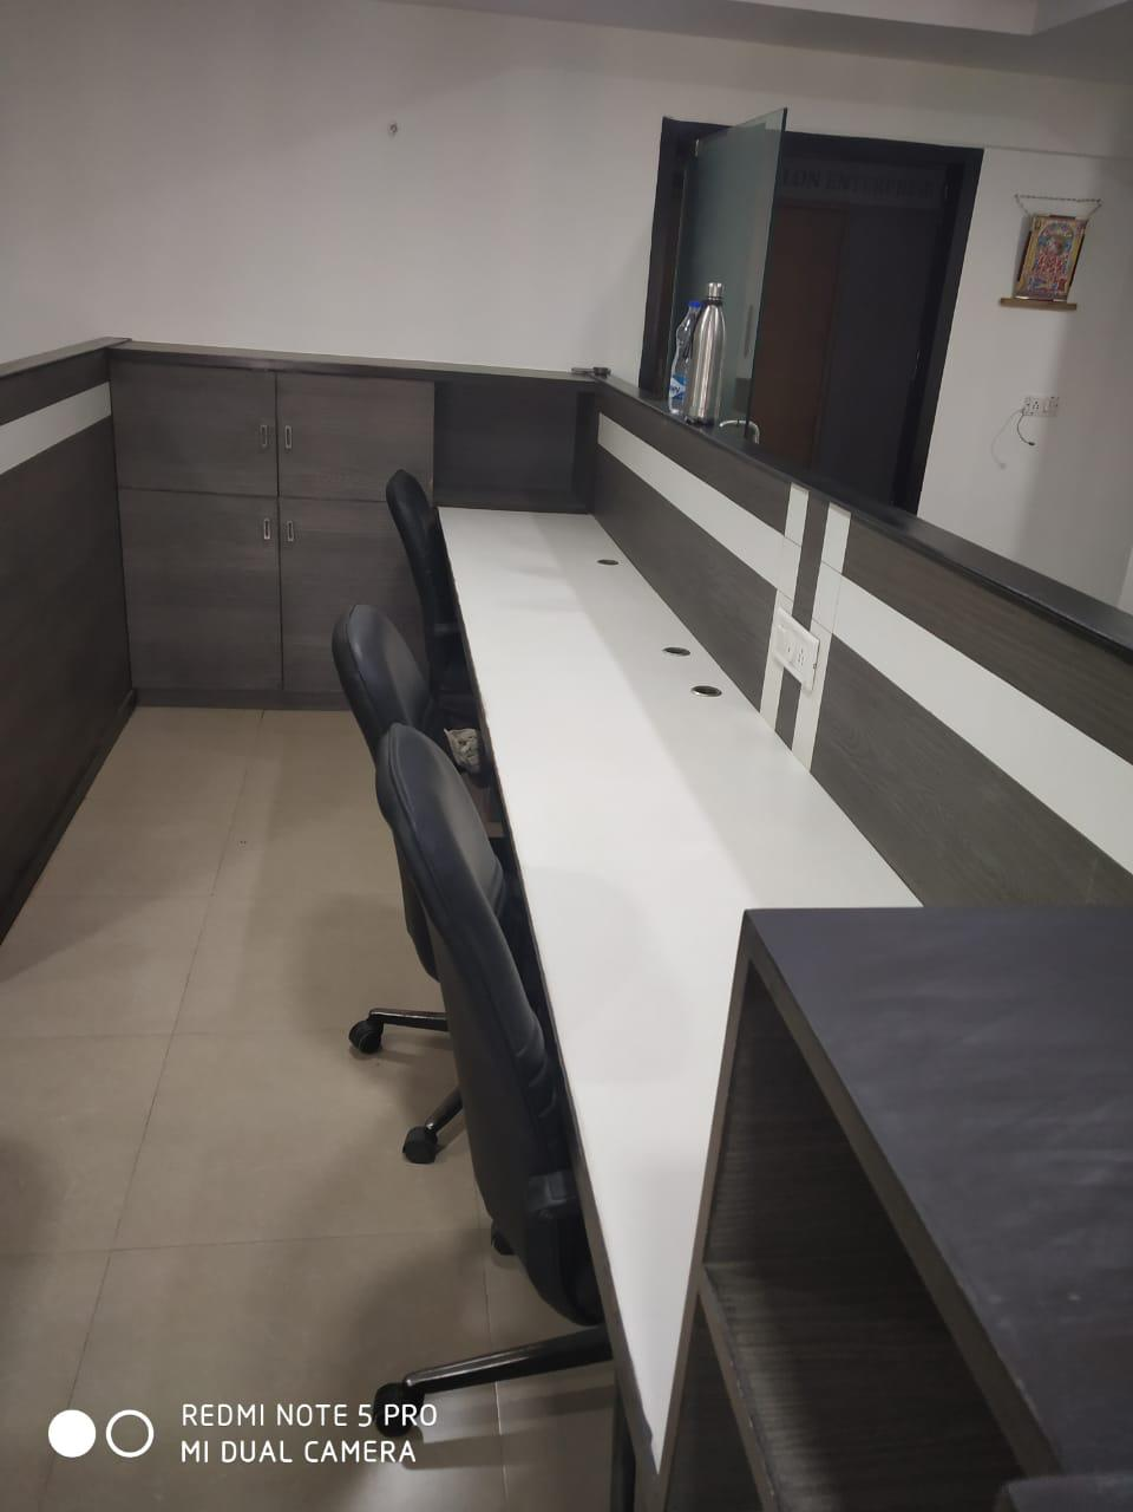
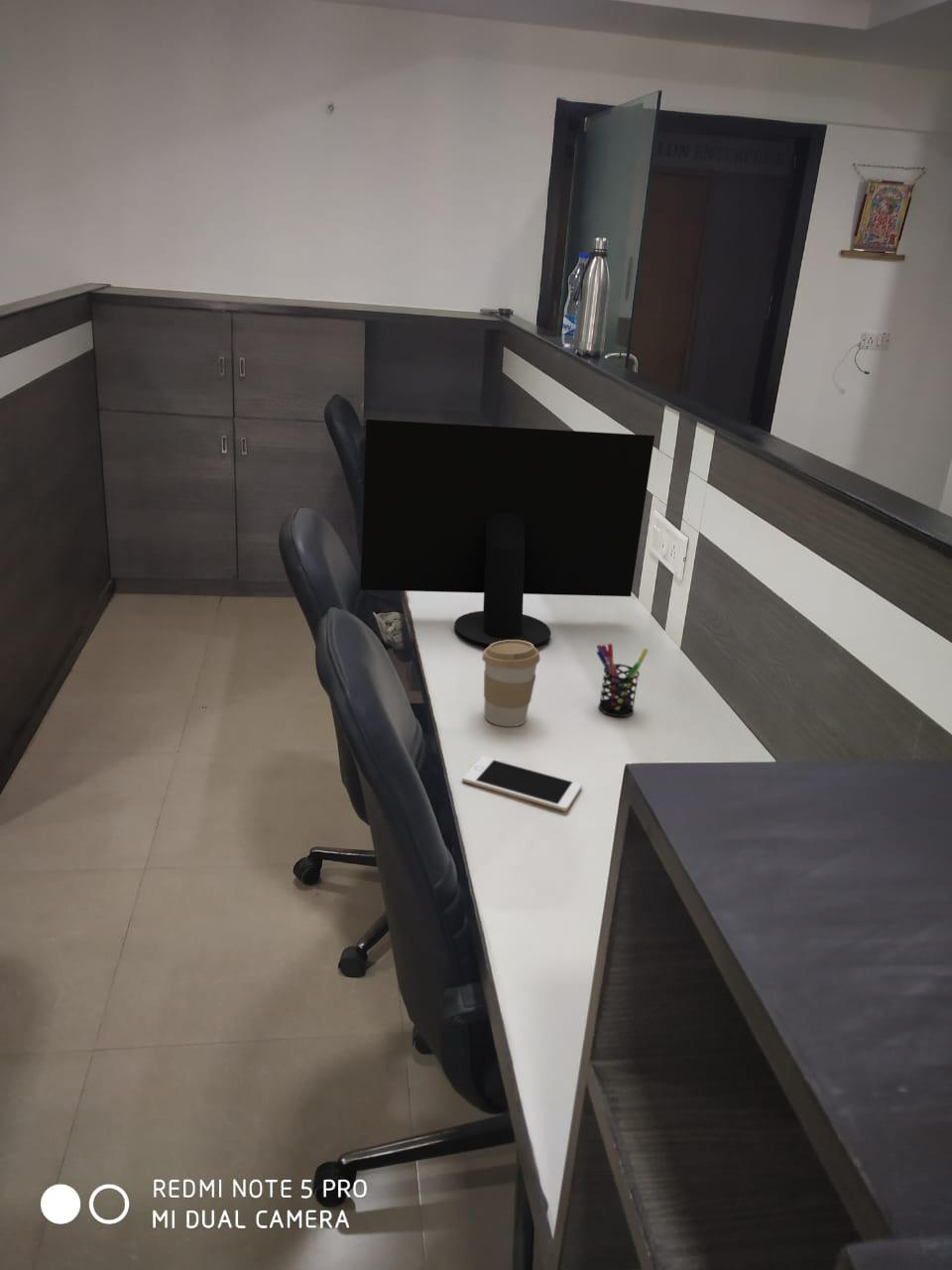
+ pen holder (621, 678)
+ cell phone (522, 782)
+ computer monitor (511, 537)
+ coffee cup (509, 681)
